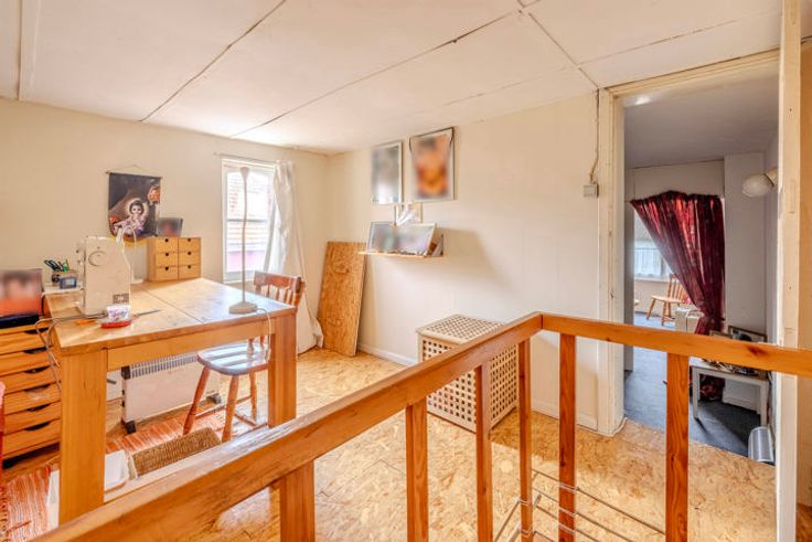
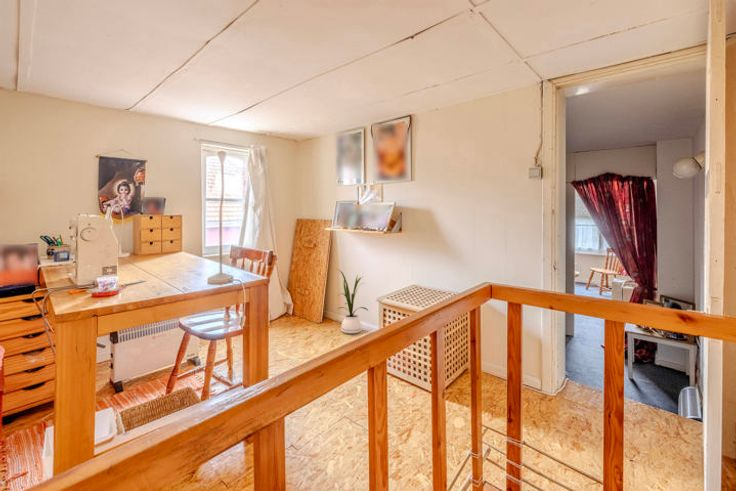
+ house plant (349, 299)
